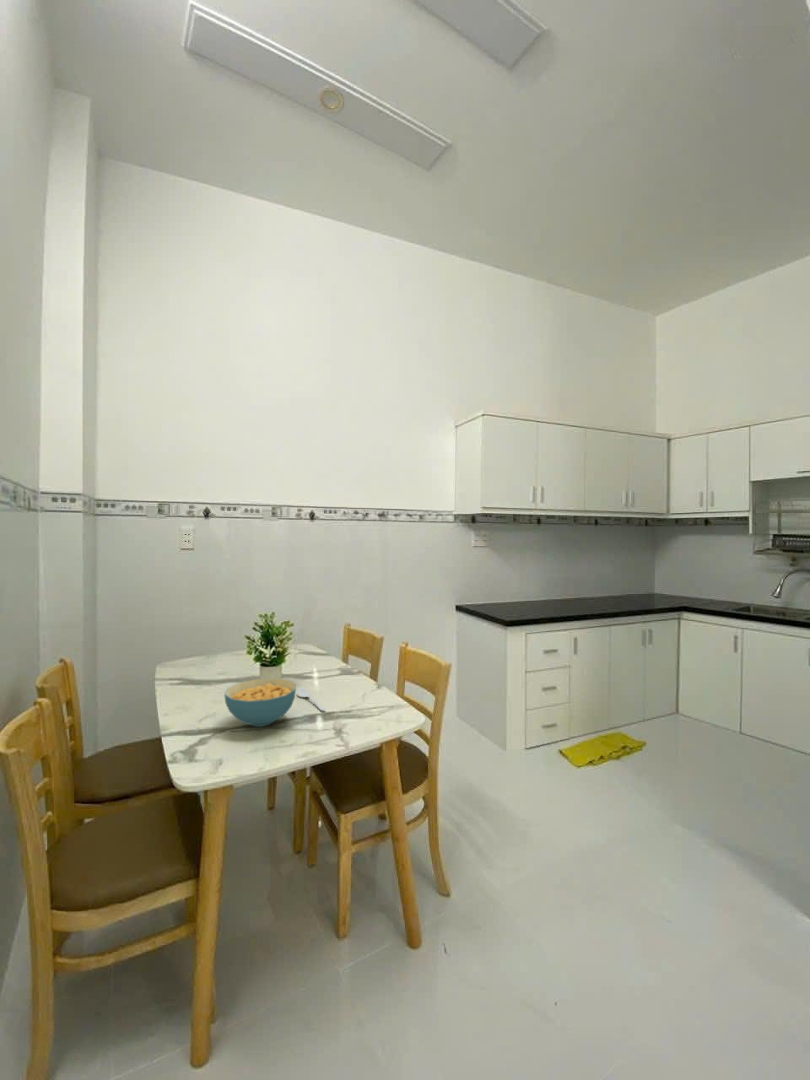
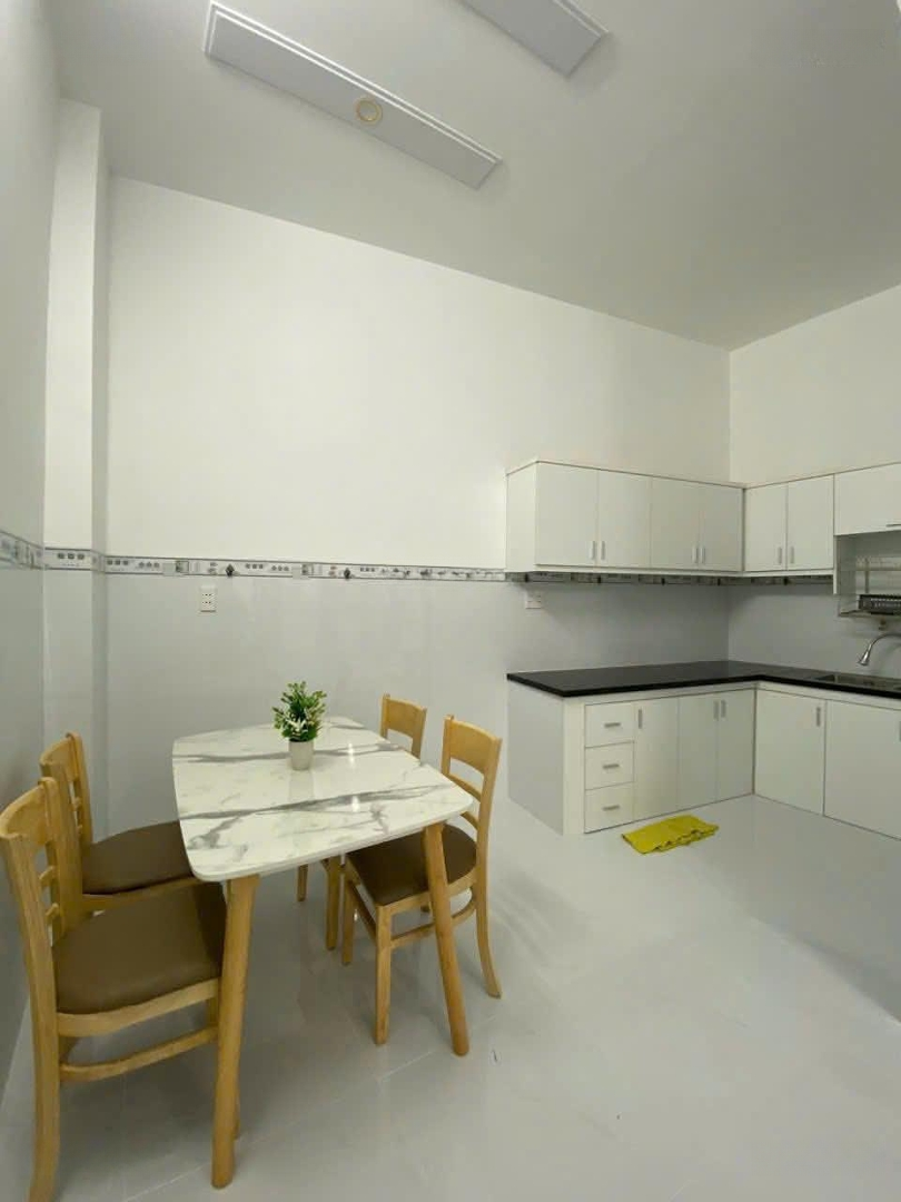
- spoon (311, 698)
- cereal bowl (261, 705)
